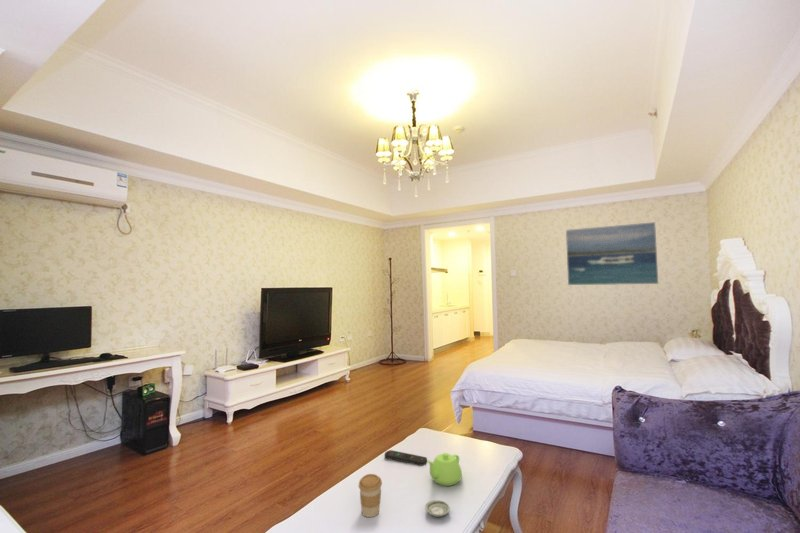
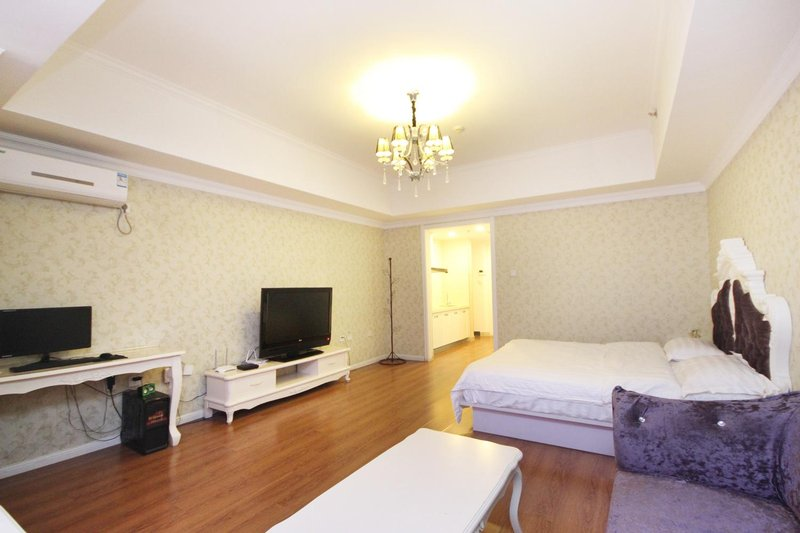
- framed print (609, 255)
- teapot (444, 467)
- saucer (437, 510)
- coffee cup (370, 494)
- remote control (405, 457)
